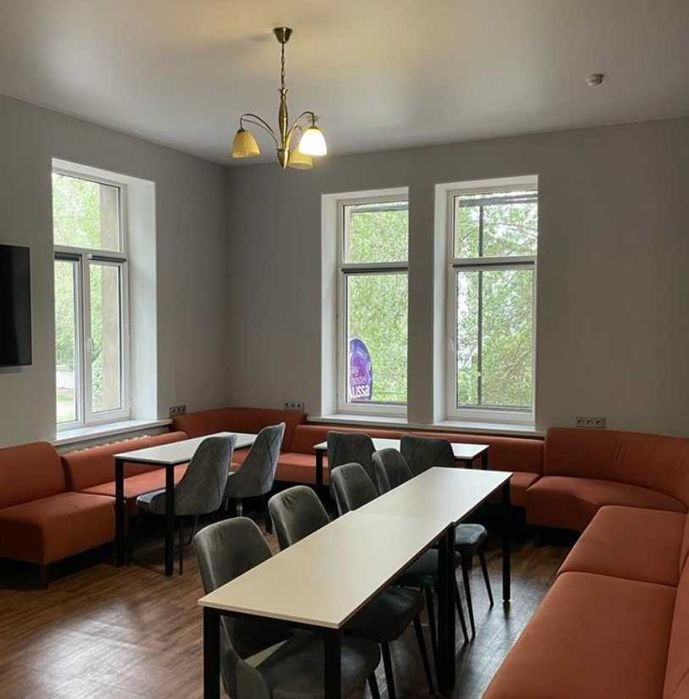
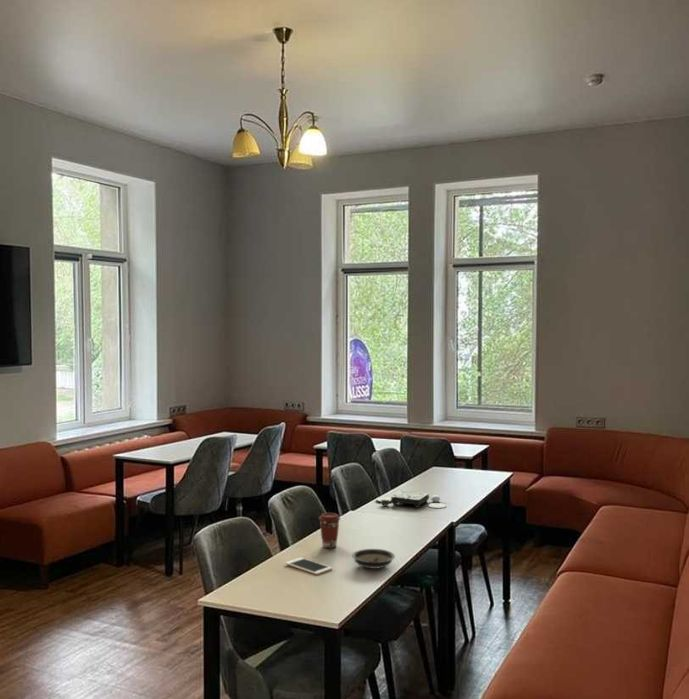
+ coffee cup (329, 530)
+ saucer (373, 560)
+ cell phone (308, 565)
+ board game (410, 498)
